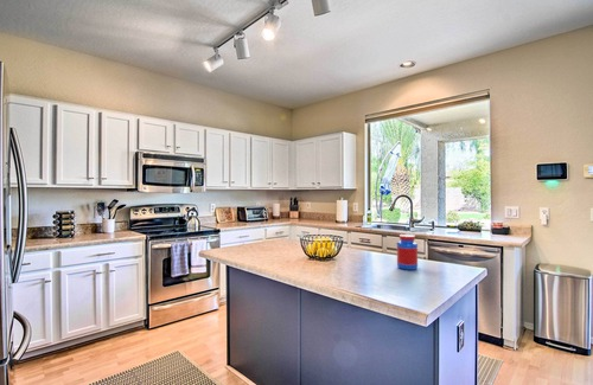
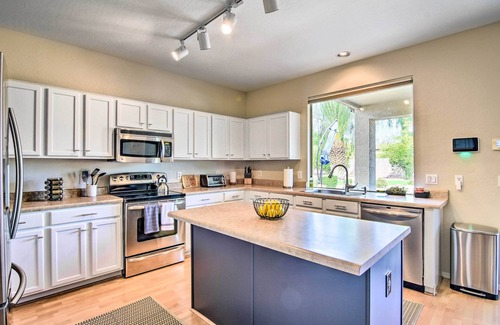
- jar (407, 251)
